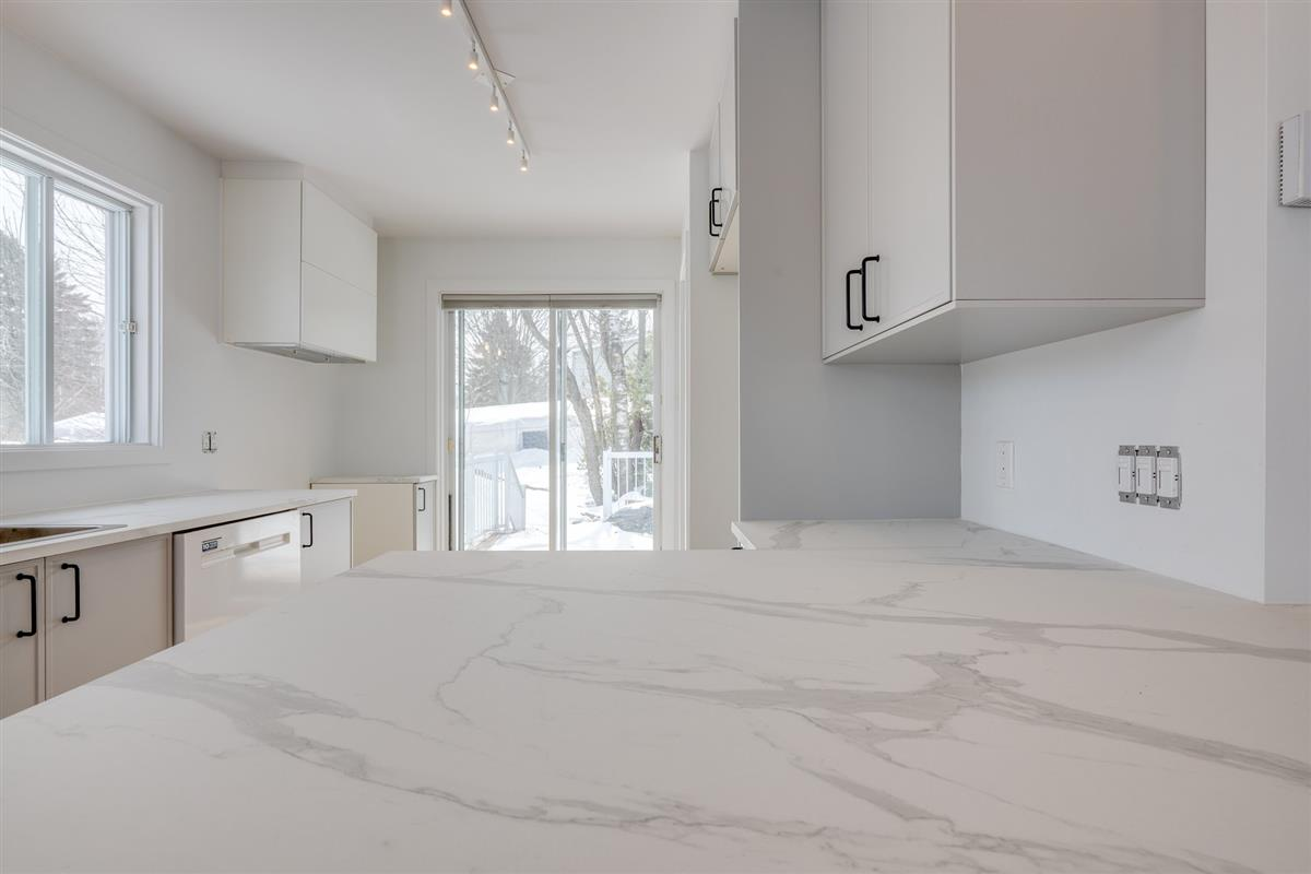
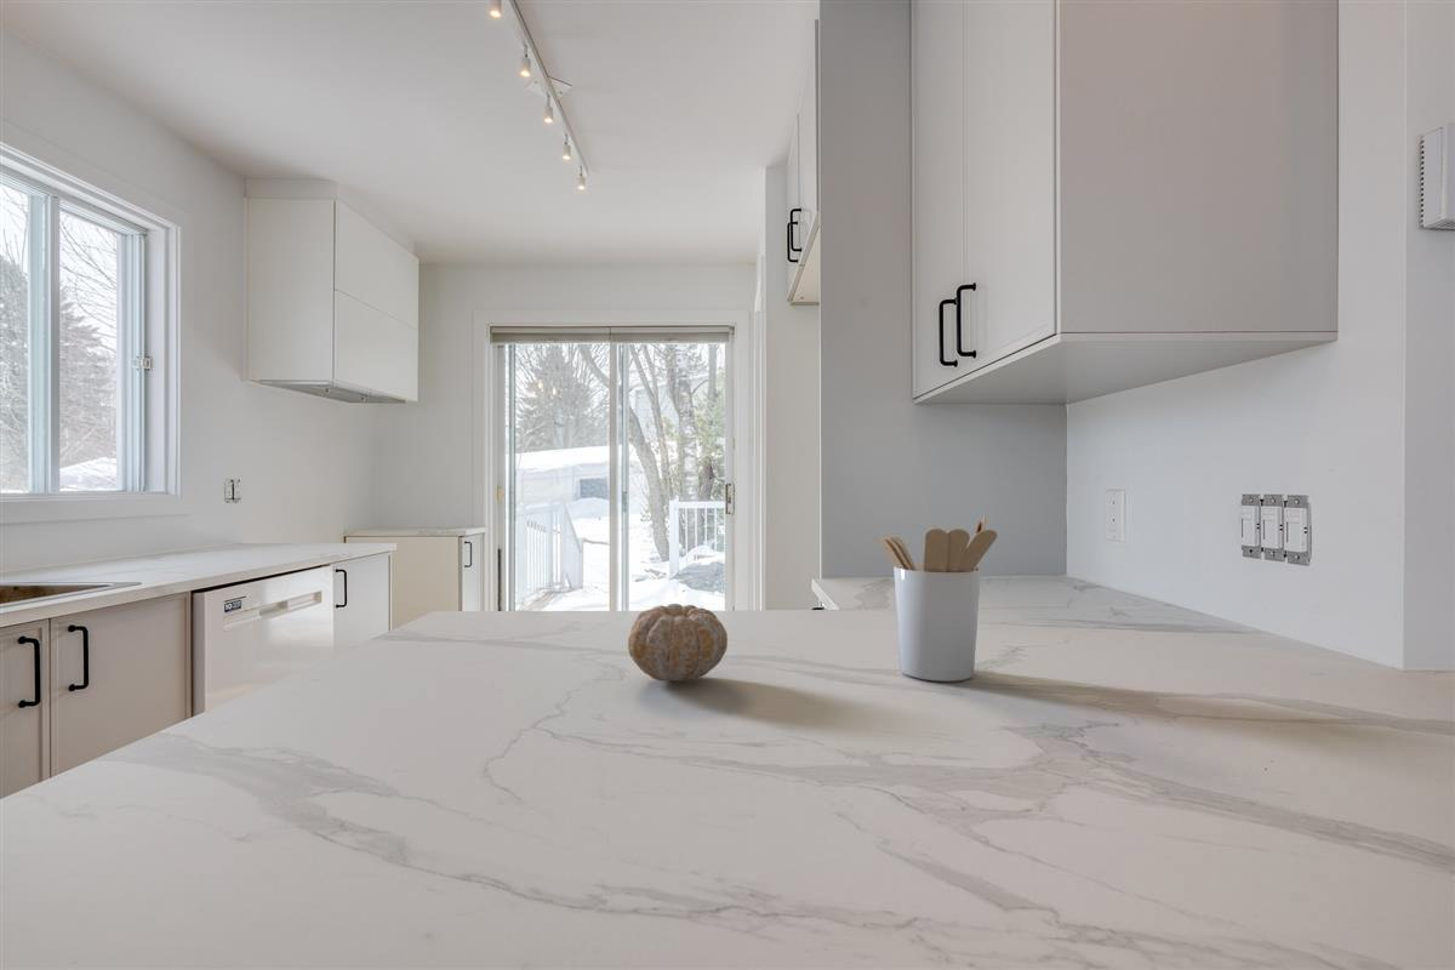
+ utensil holder (943, 597)
+ fruit (677, 643)
